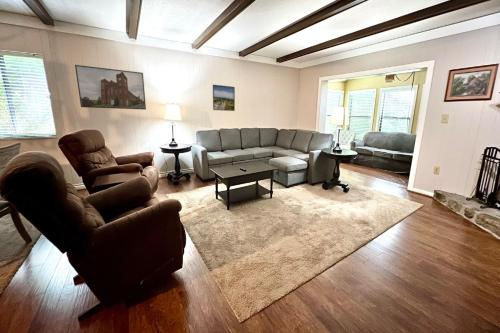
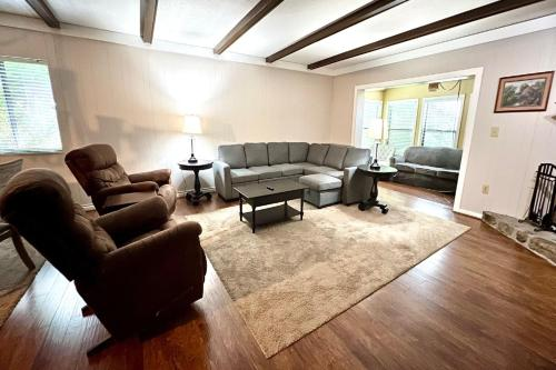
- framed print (113, 89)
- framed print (224, 98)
